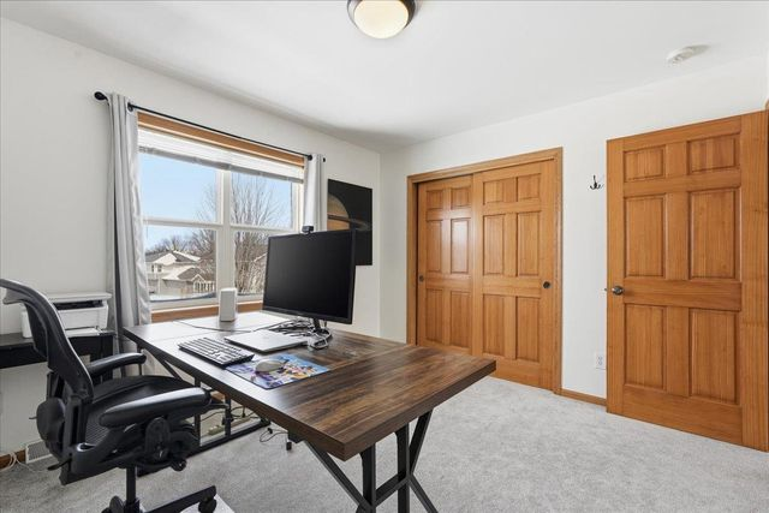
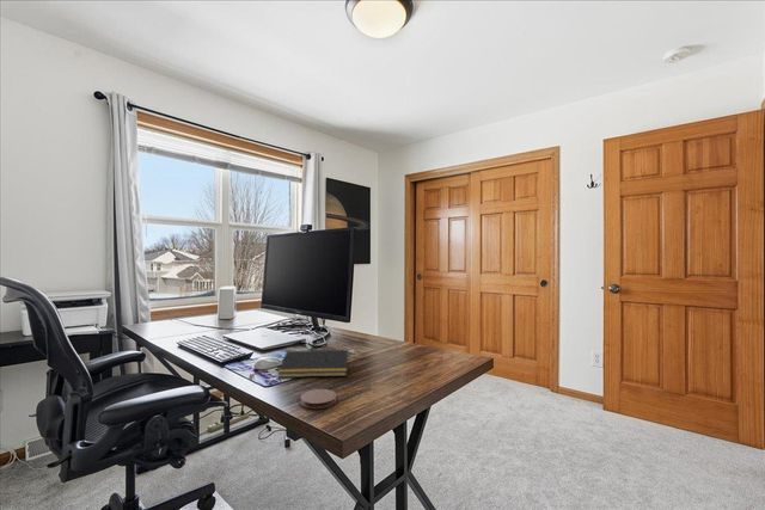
+ notepad (314, 362)
+ coaster (318, 398)
